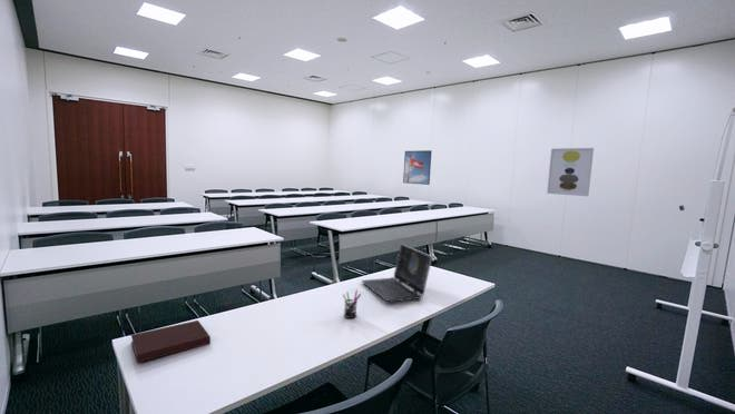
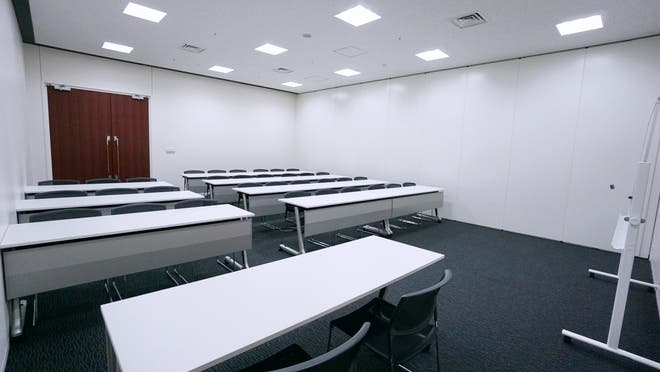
- pen holder (351, 303)
- wall art (569, 171)
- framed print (416, 167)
- notebook (170, 338)
- laptop (395, 270)
